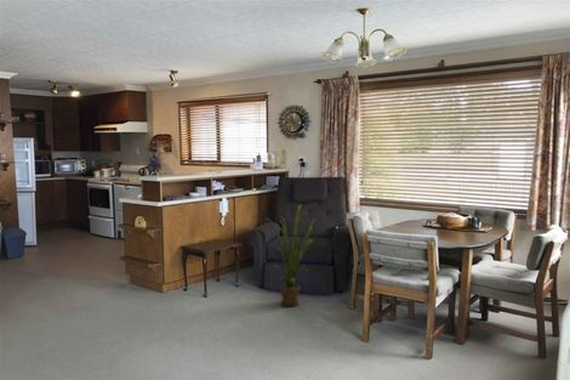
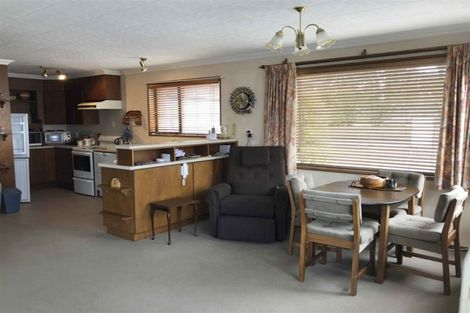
- house plant (289, 255)
